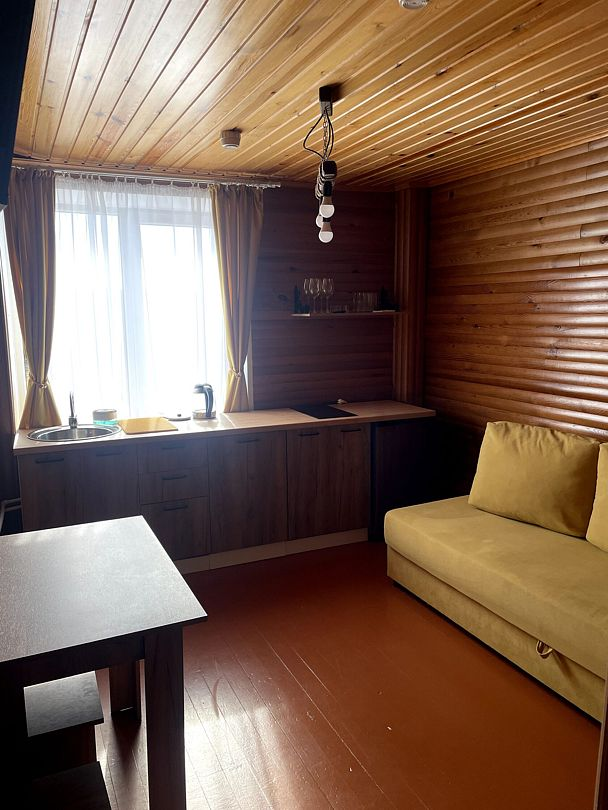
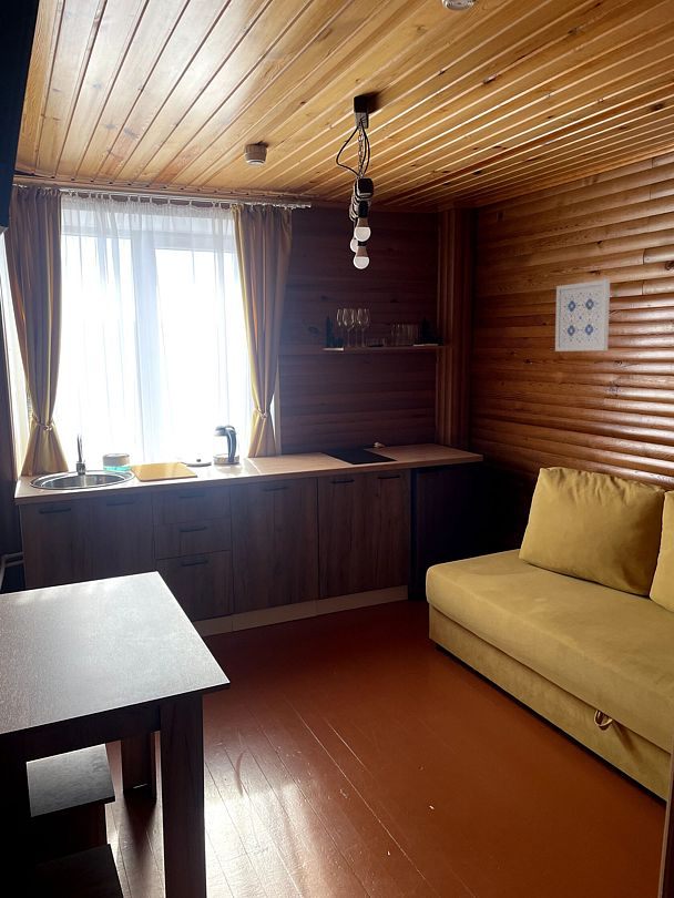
+ wall art (581, 317)
